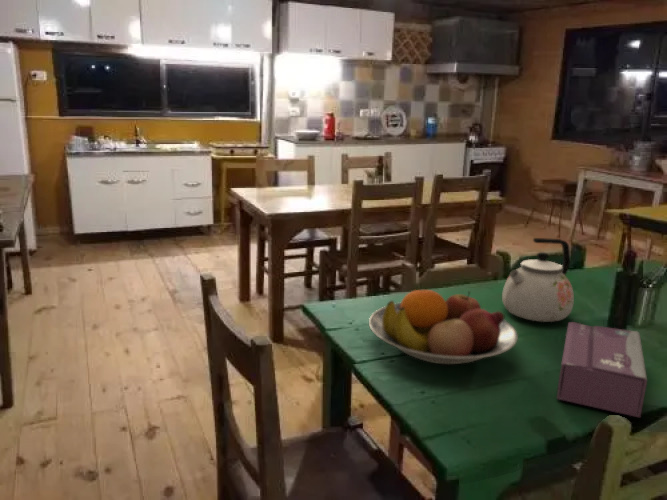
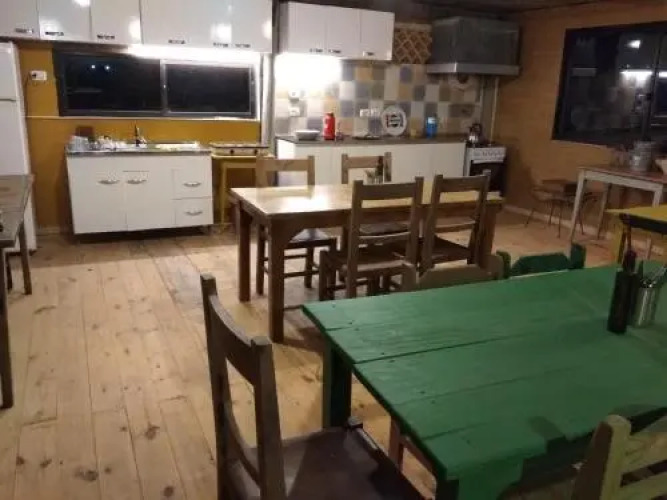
- tissue box (600, 363)
- kettle (539, 277)
- fruit bowl (442, 320)
